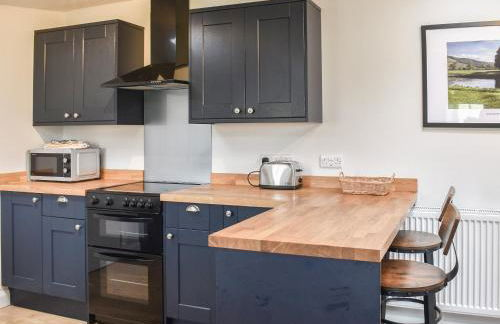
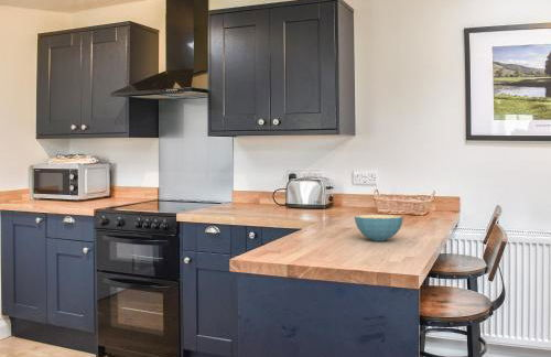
+ cereal bowl (378, 228)
